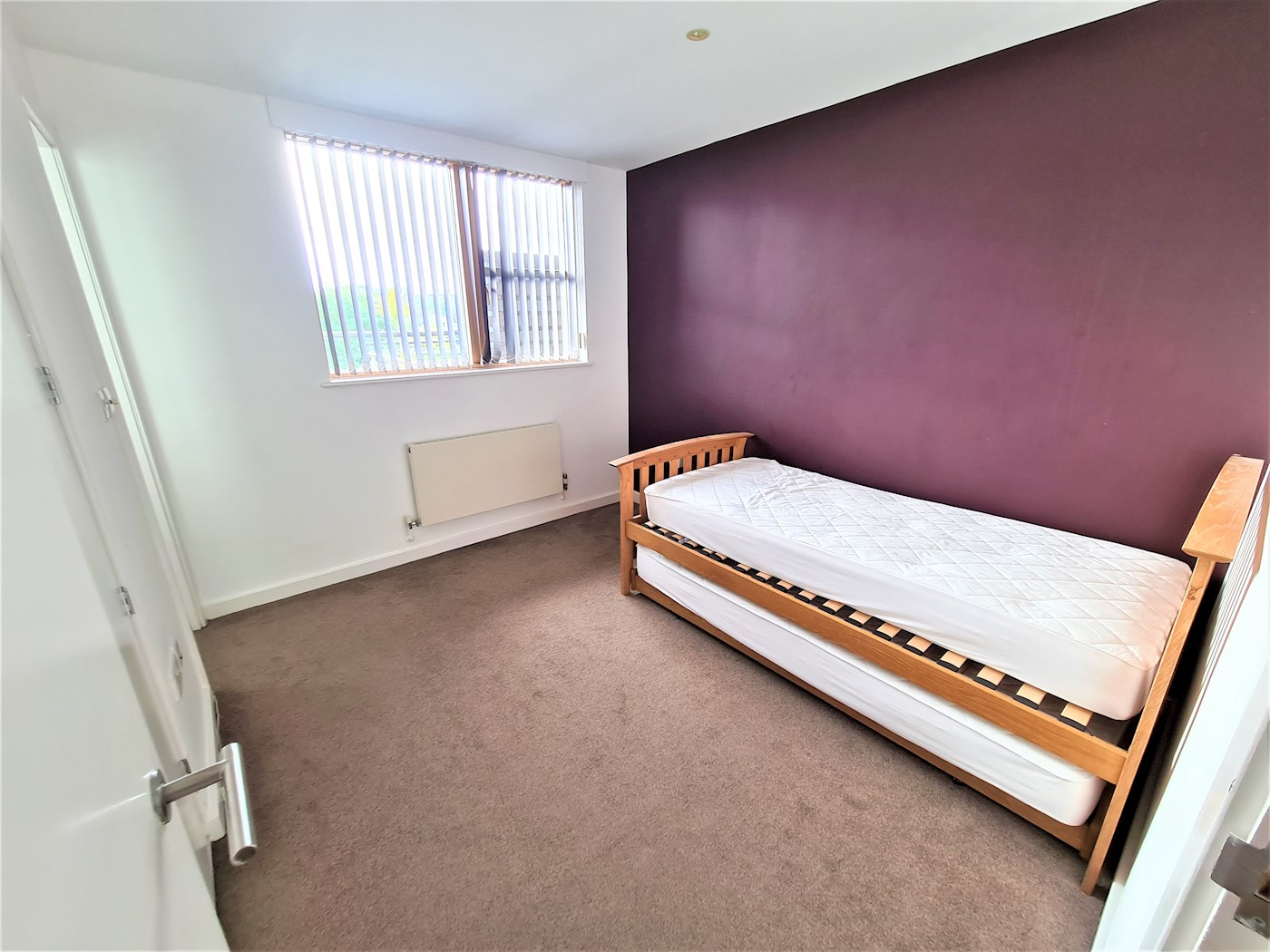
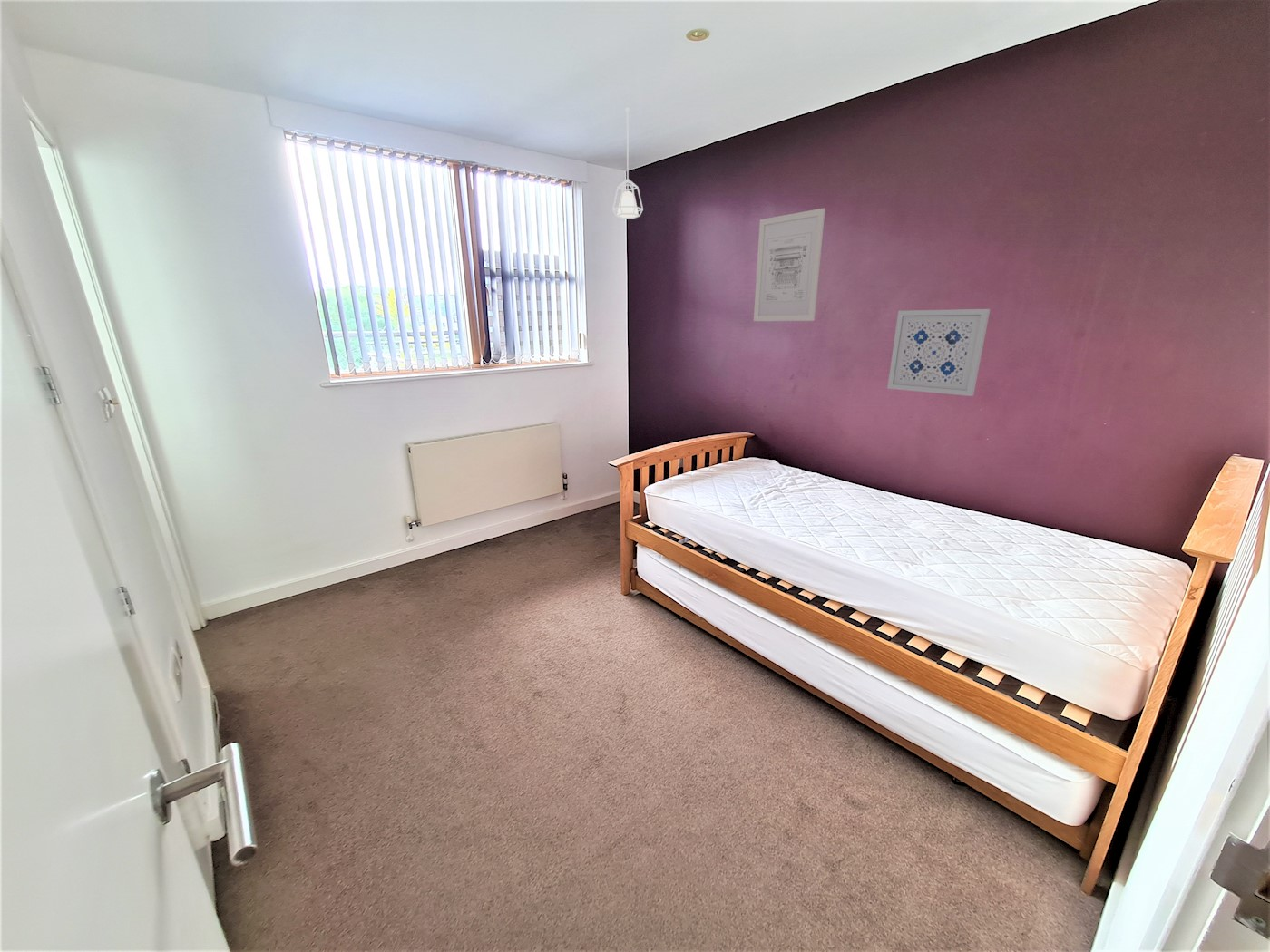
+ wall art (934, 352)
+ pendant lamp (627, 163)
+ wall art (786, 268)
